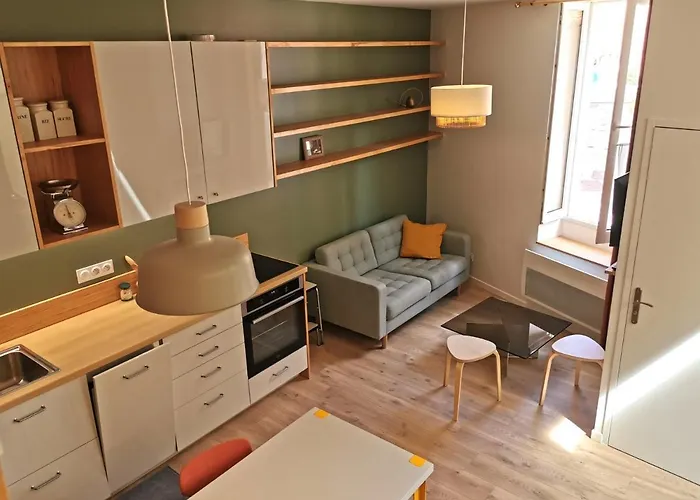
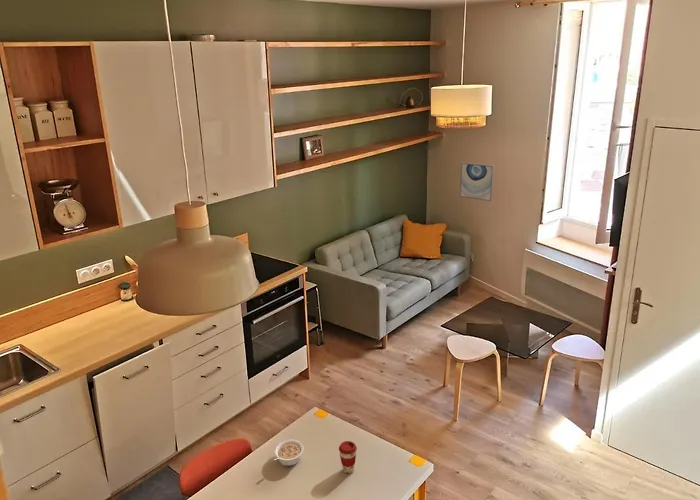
+ legume (289, 454)
+ wall art (476, 181)
+ coffee cup (348, 457)
